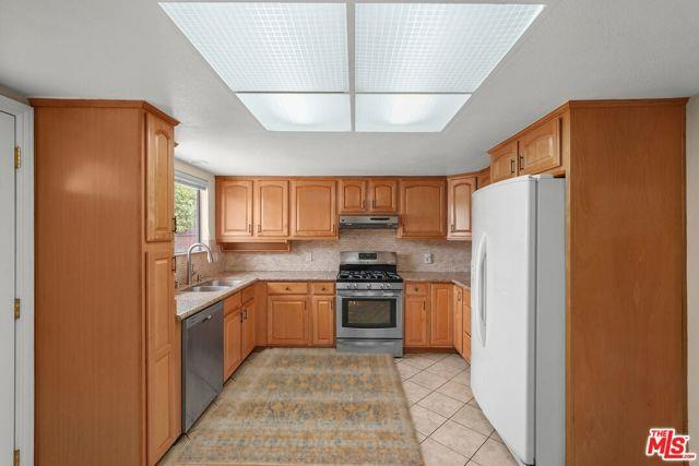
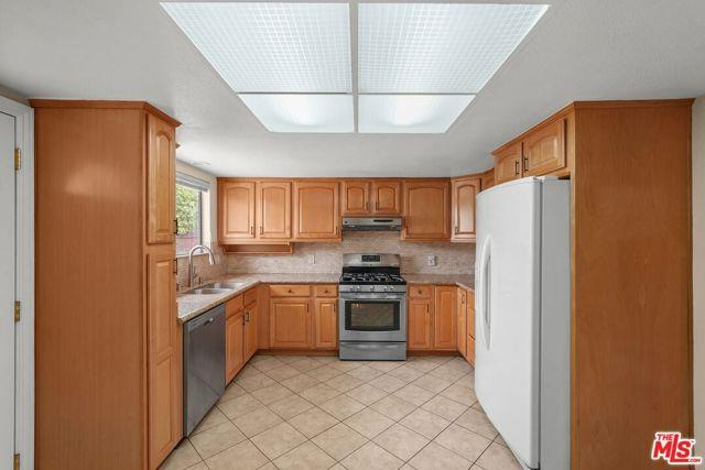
- rug (320, 373)
